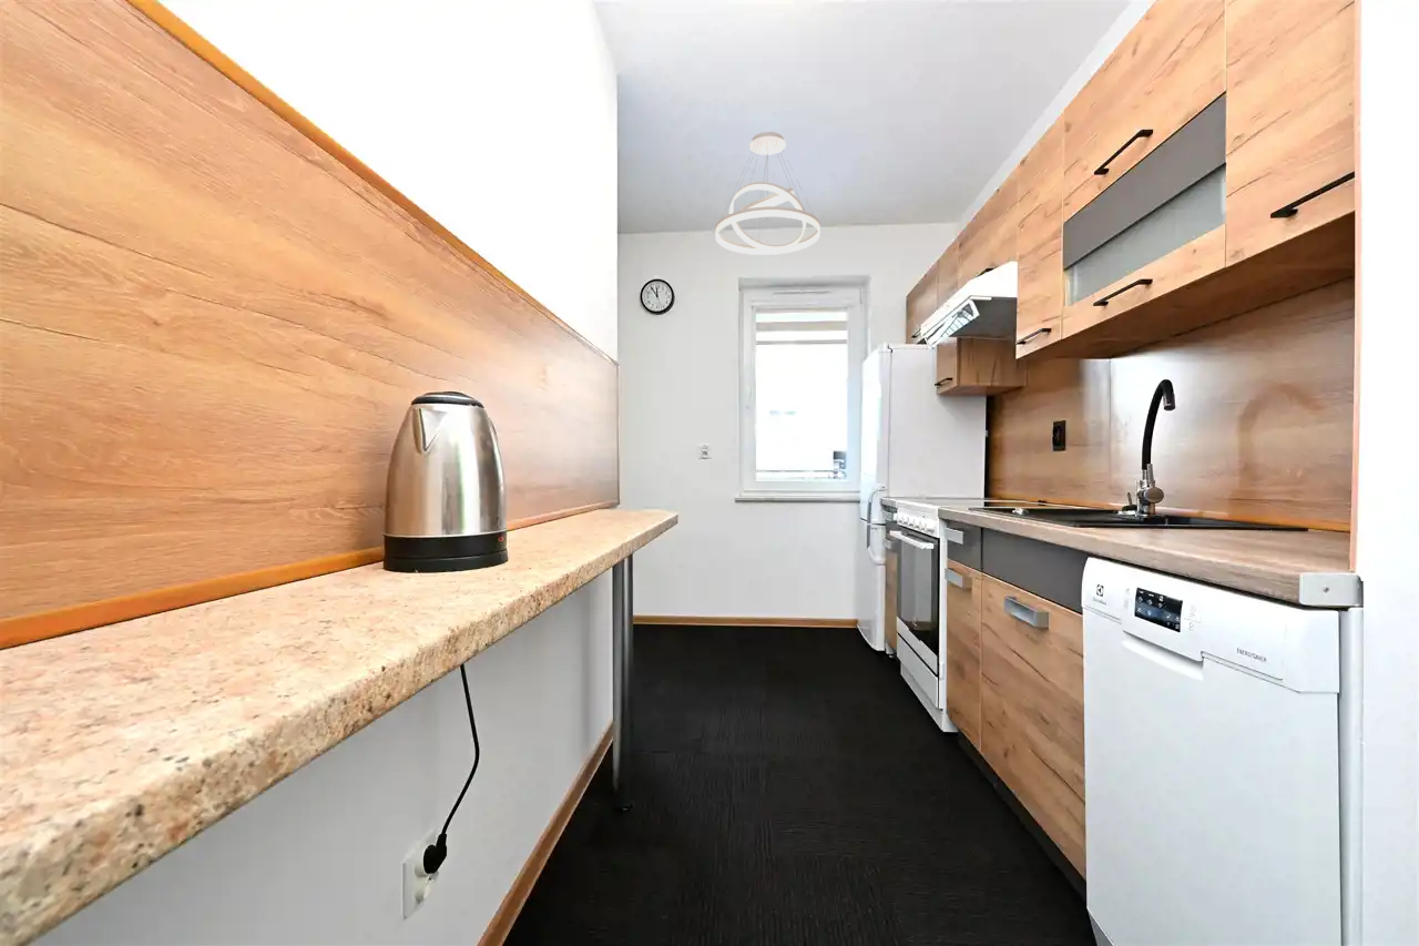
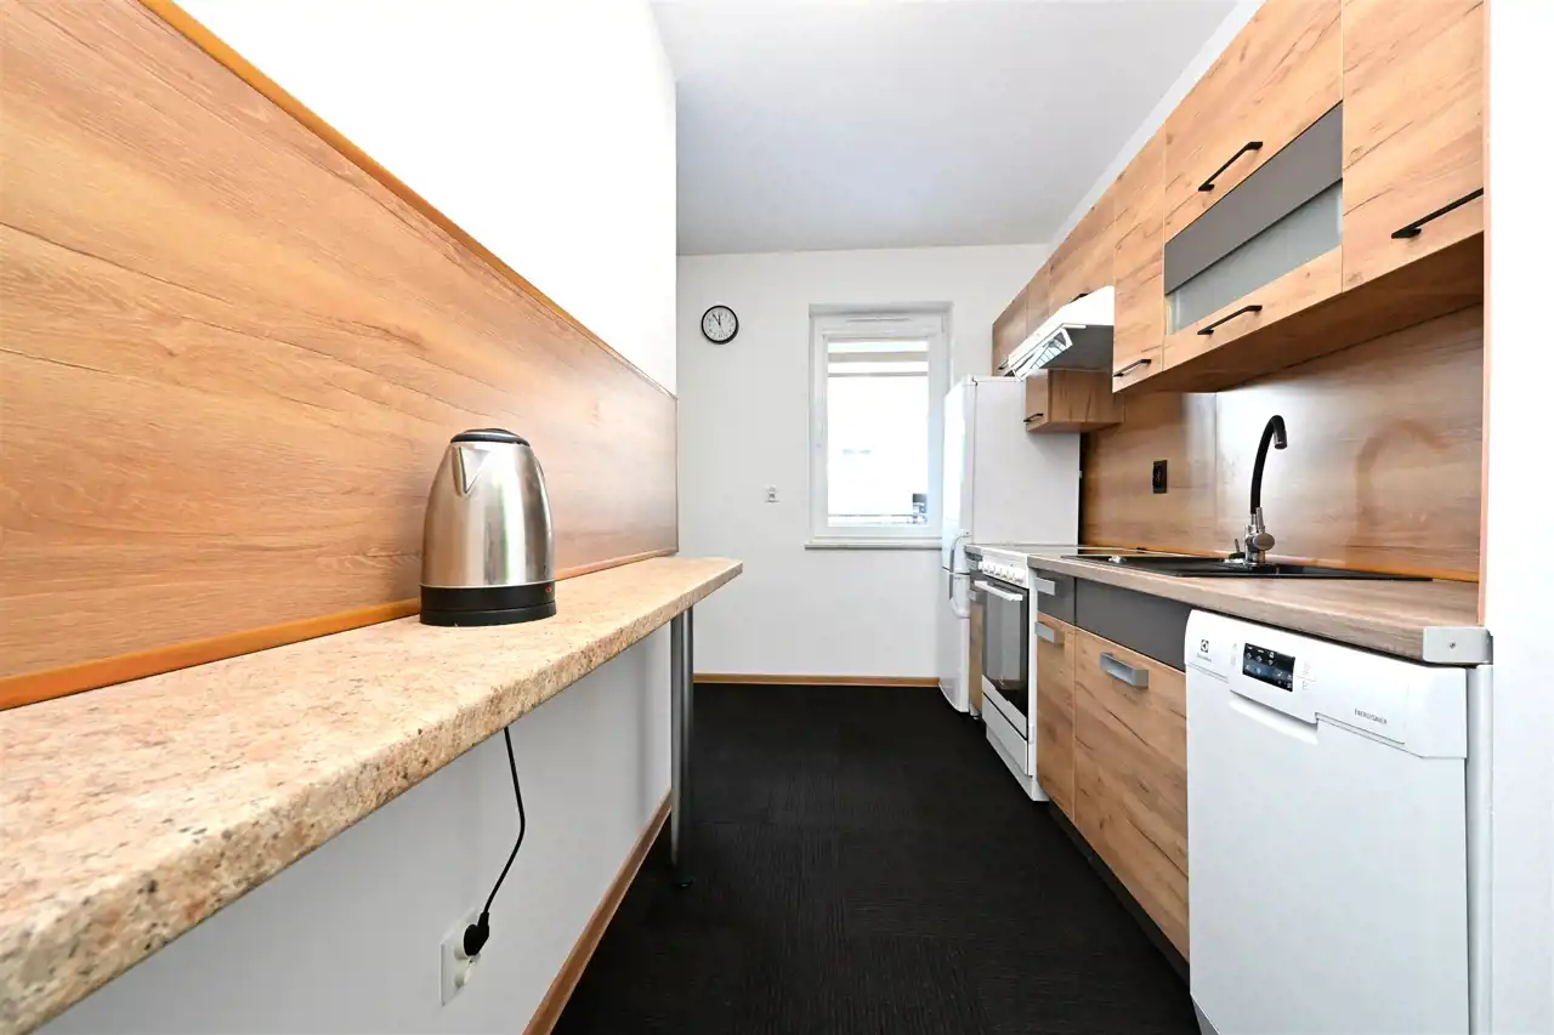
- pendant light (767, 190)
